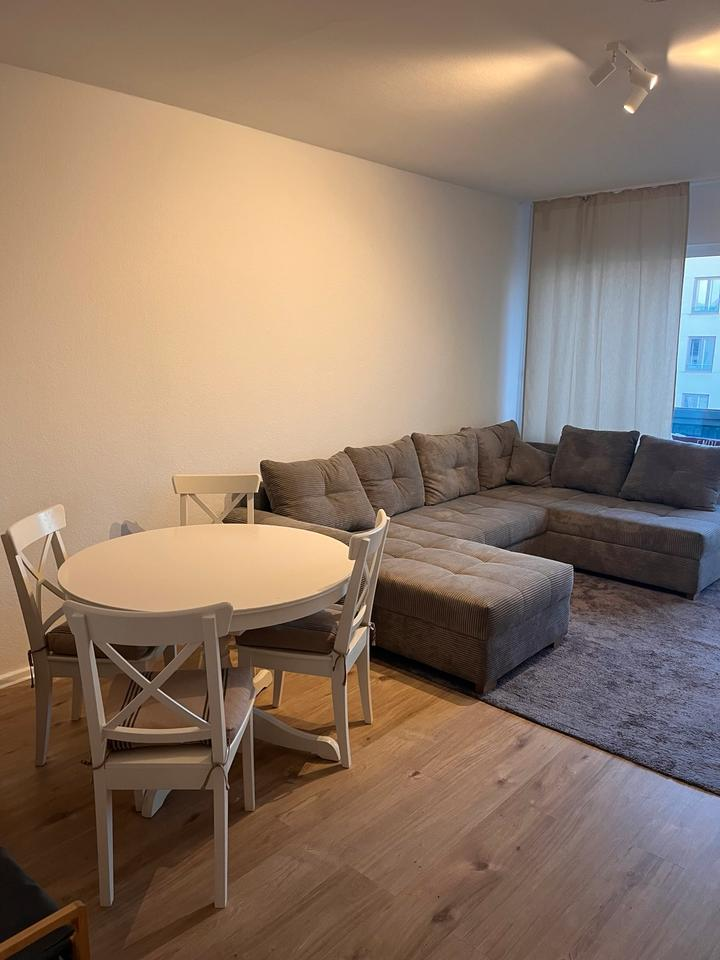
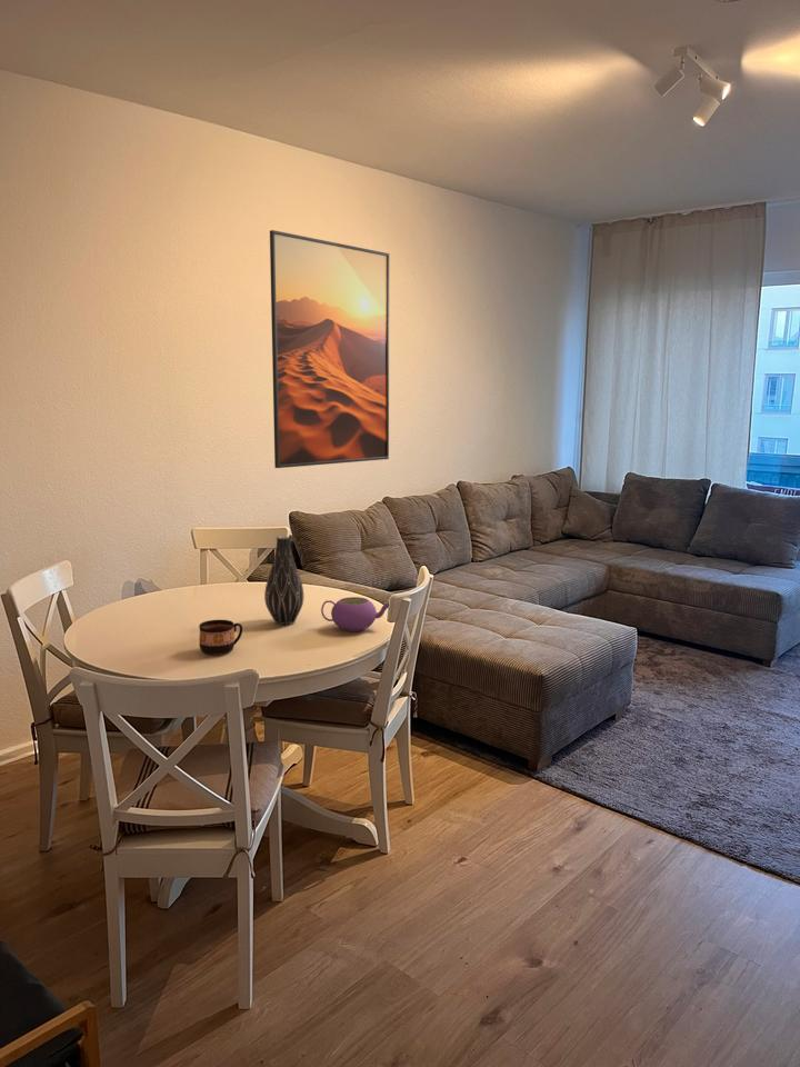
+ teapot (356, 614)
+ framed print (334, 356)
+ vase (283, 579)
+ cup (219, 637)
